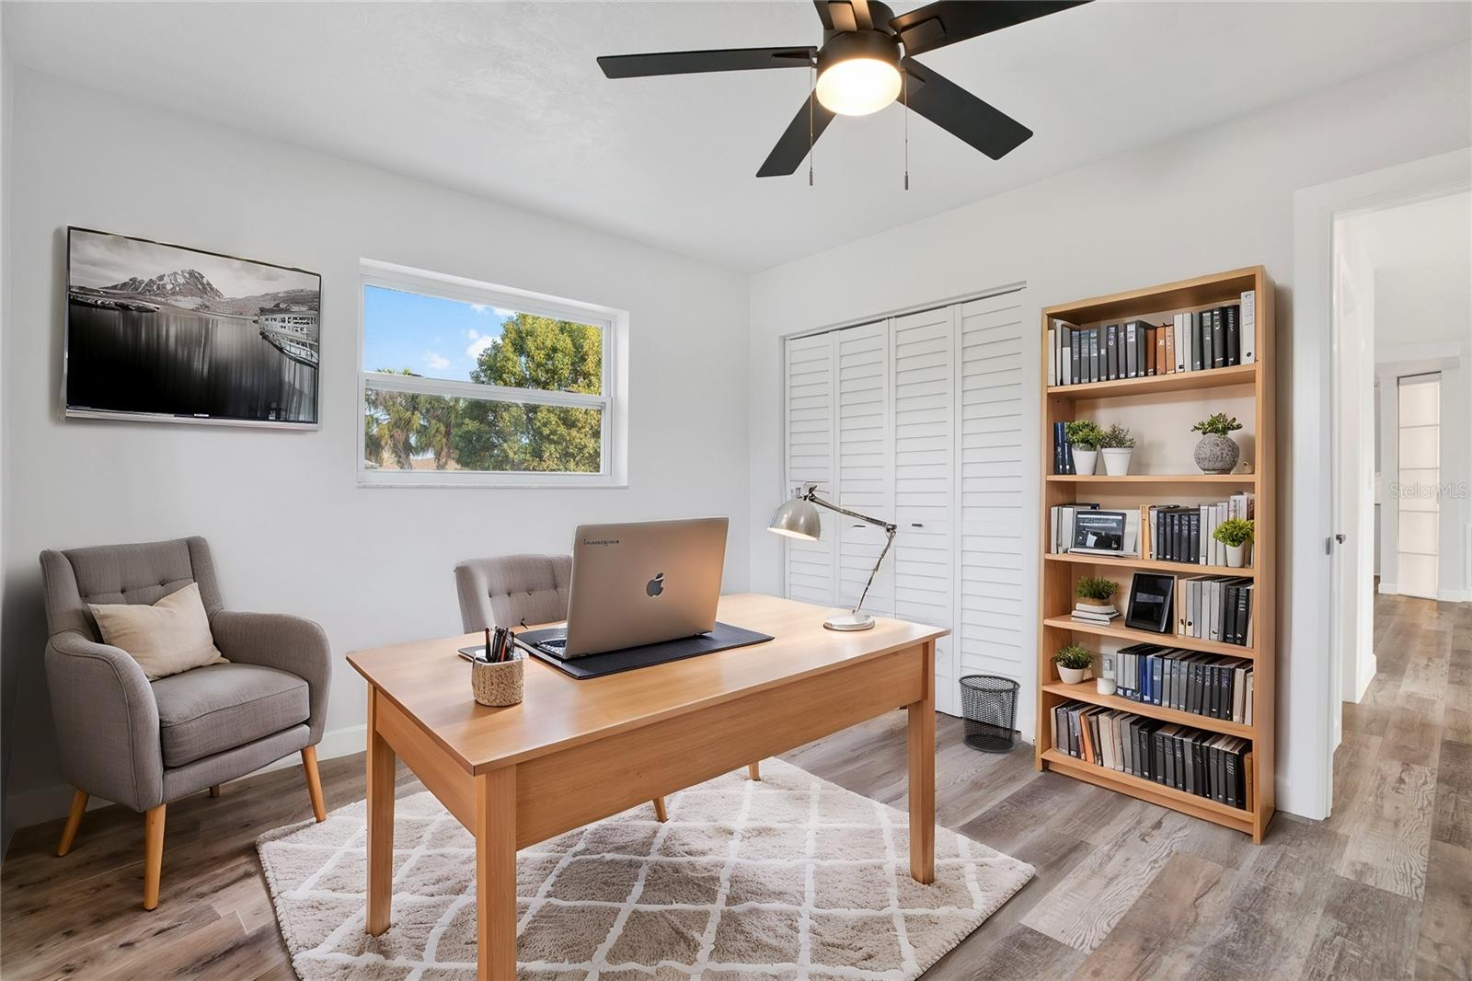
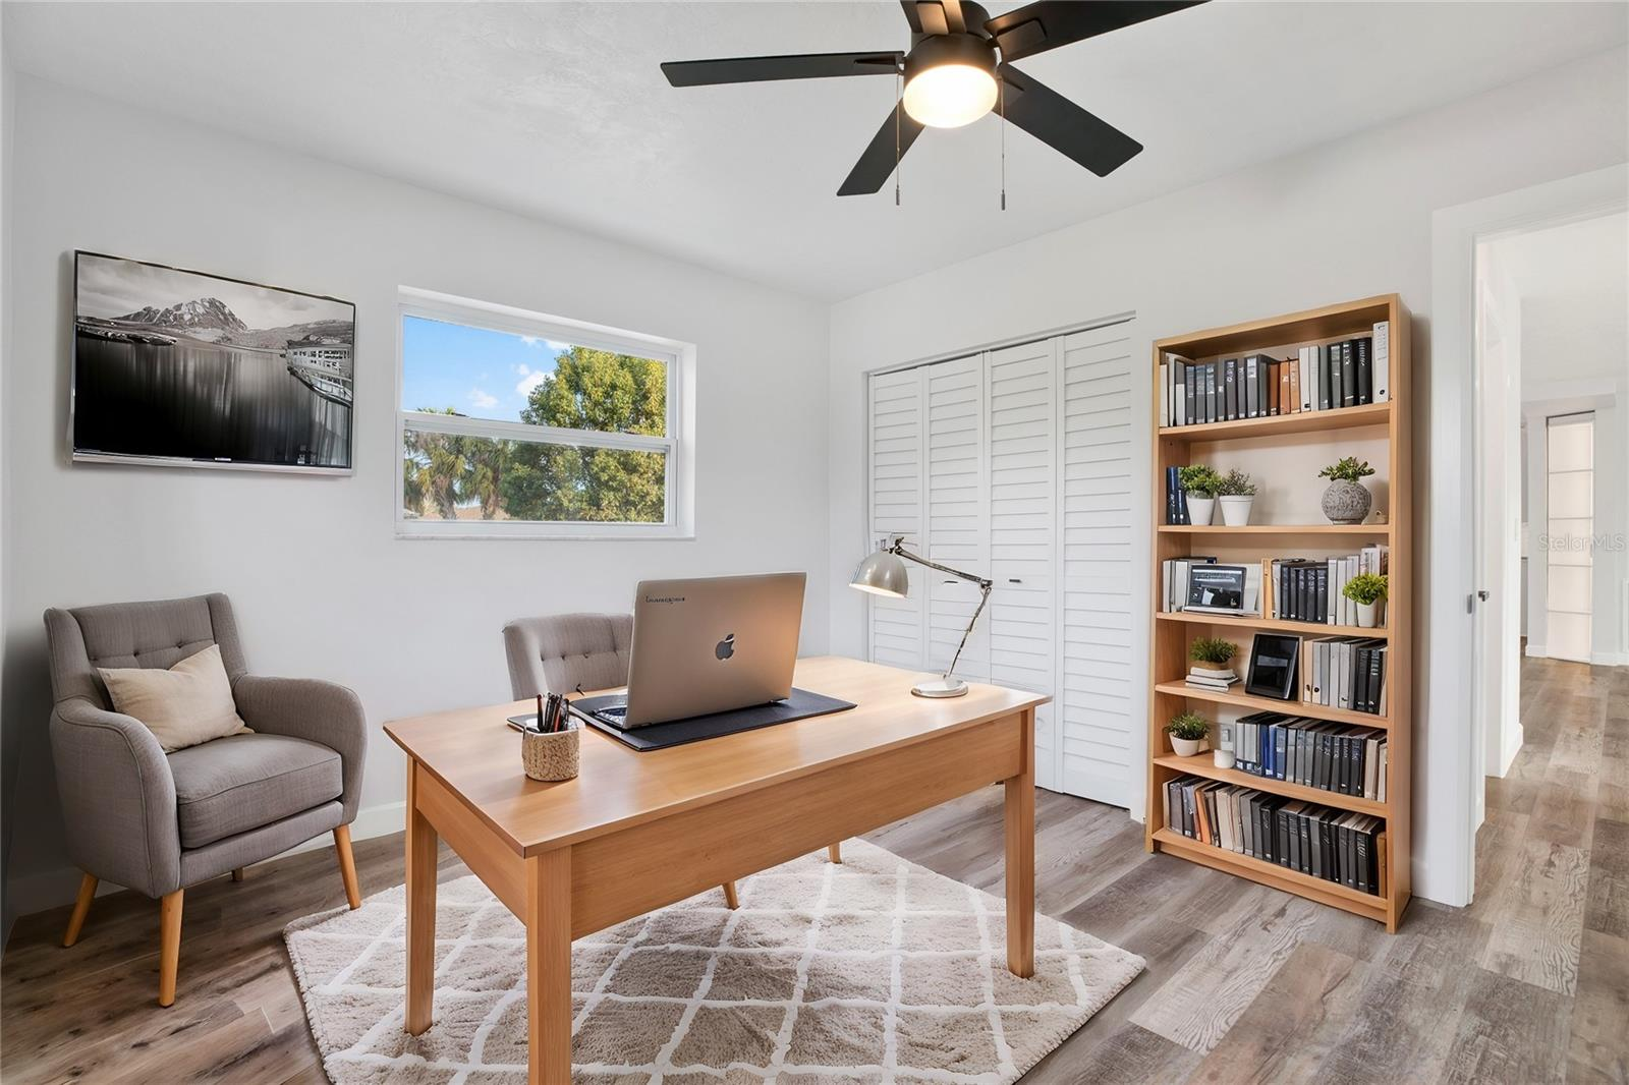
- waste bin (988, 713)
